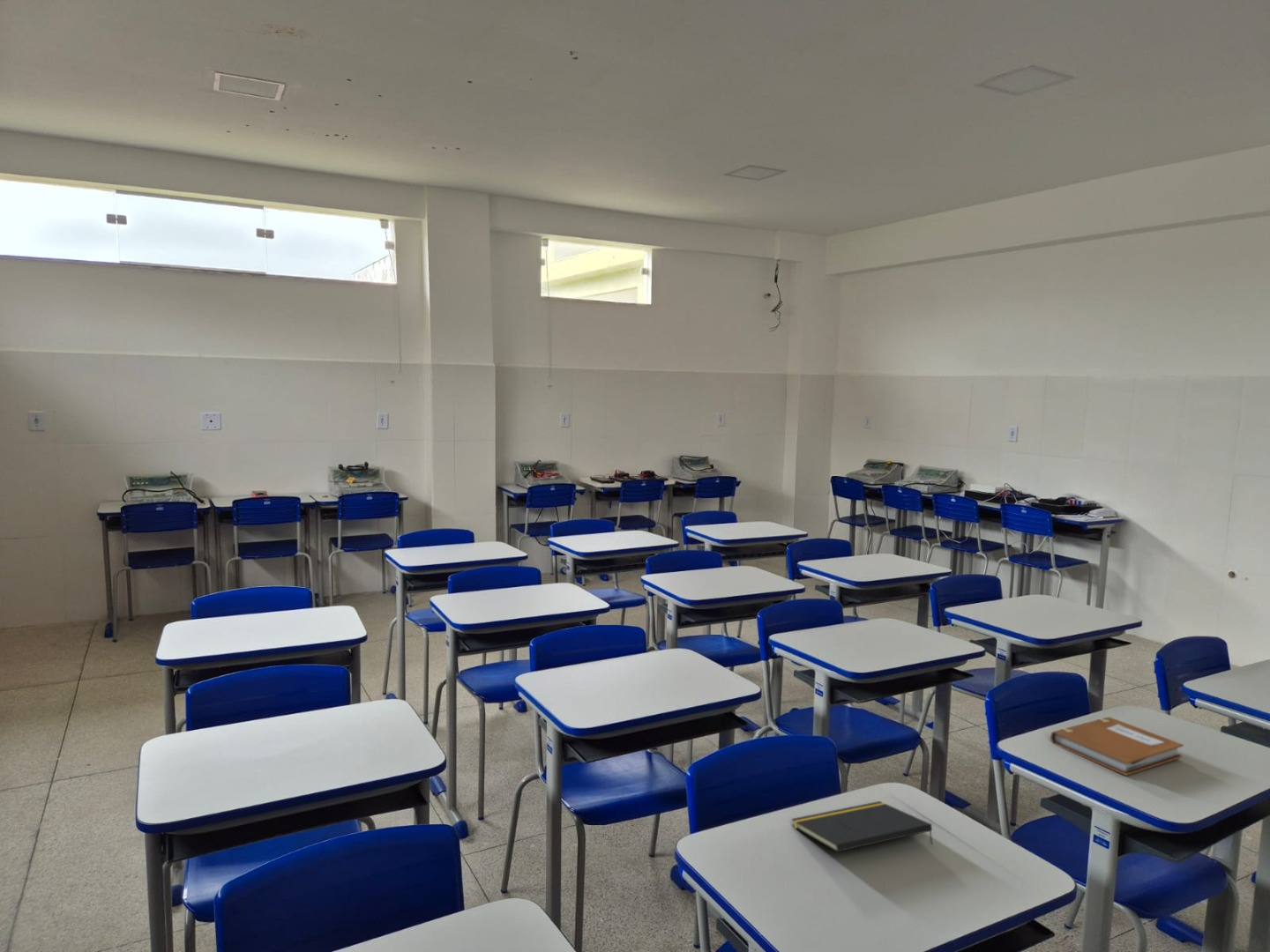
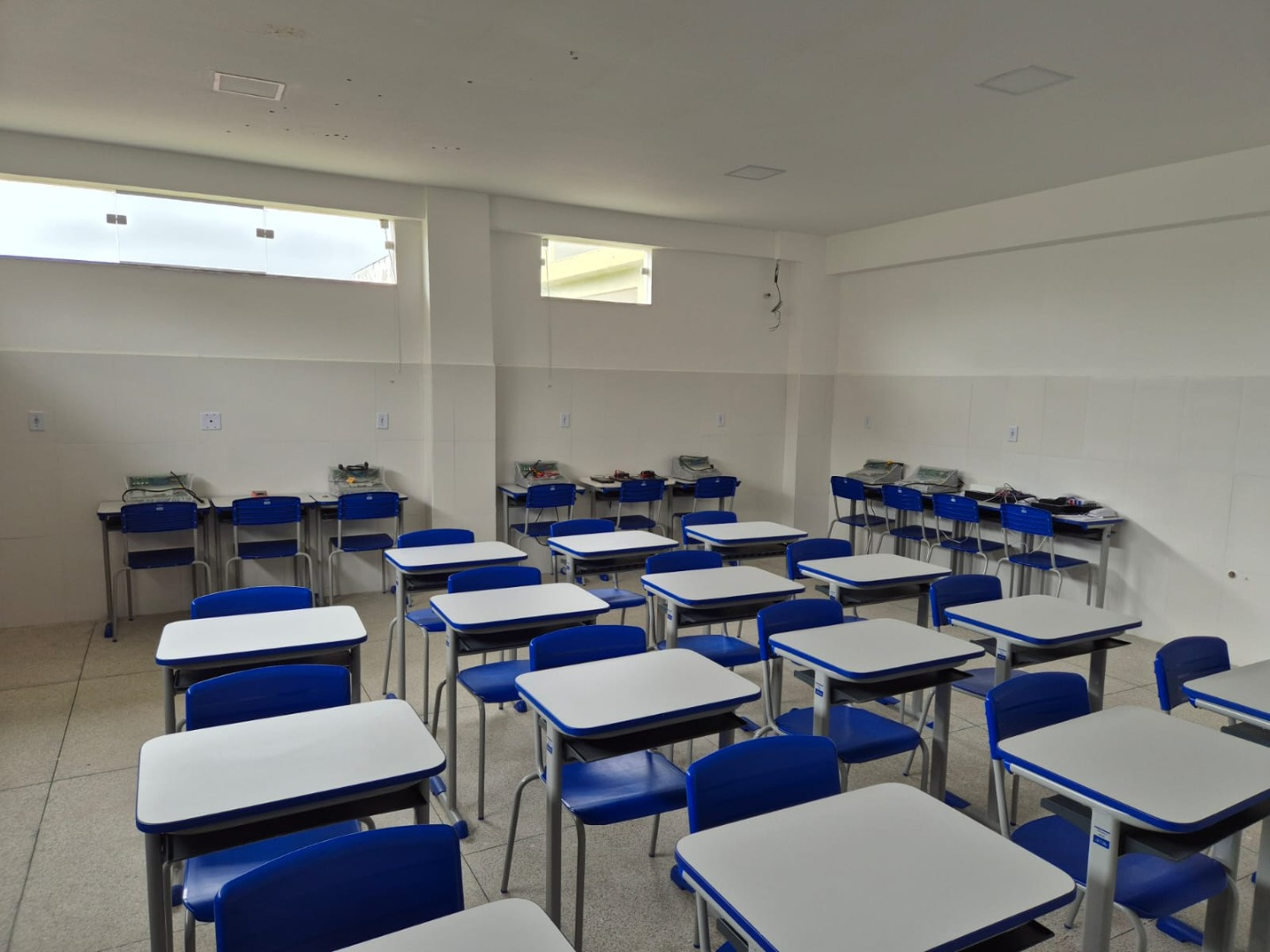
- notebook (1117, 742)
- notepad (860, 824)
